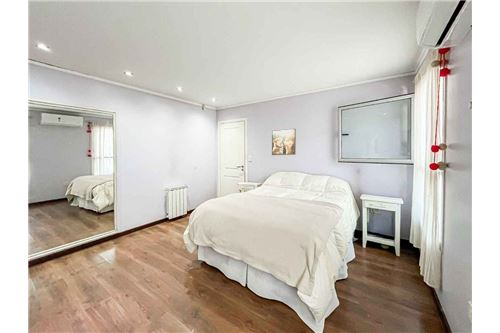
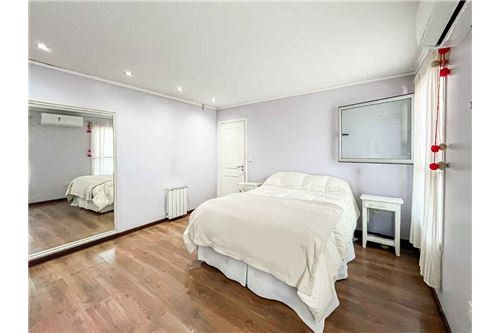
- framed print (283, 142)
